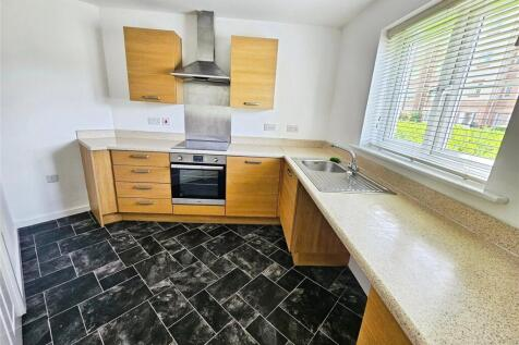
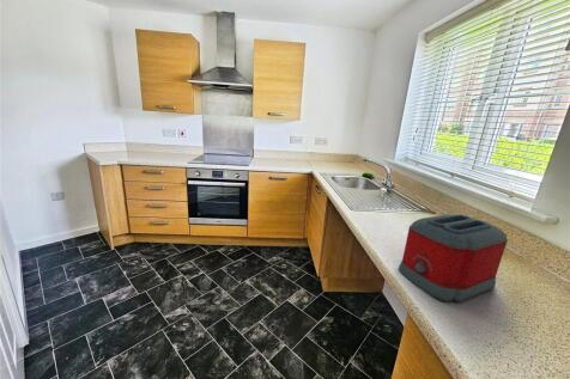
+ toaster (453, 249)
